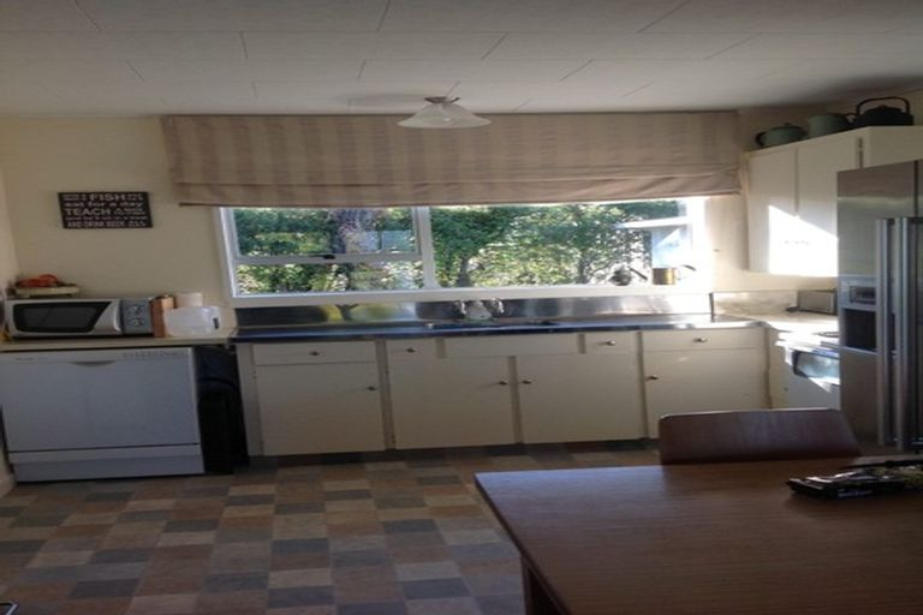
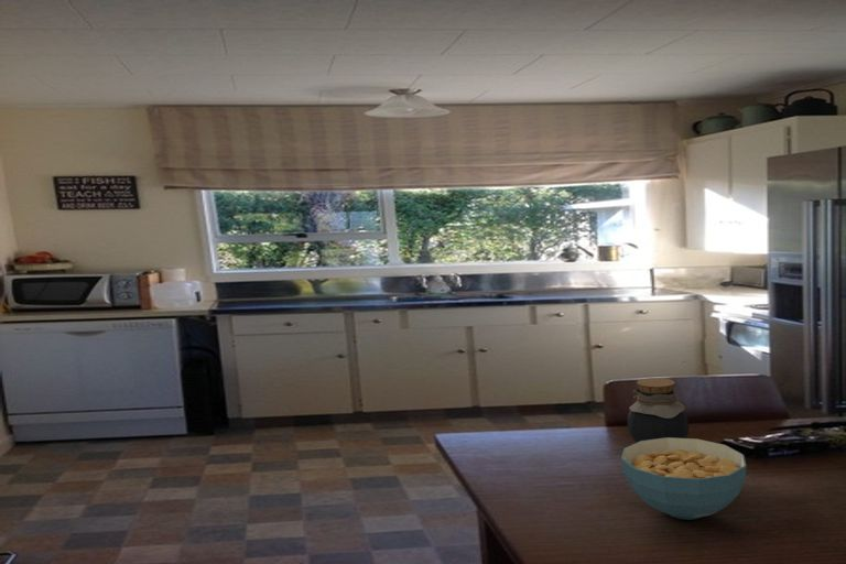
+ cereal bowl (683, 484)
+ jar (655, 414)
